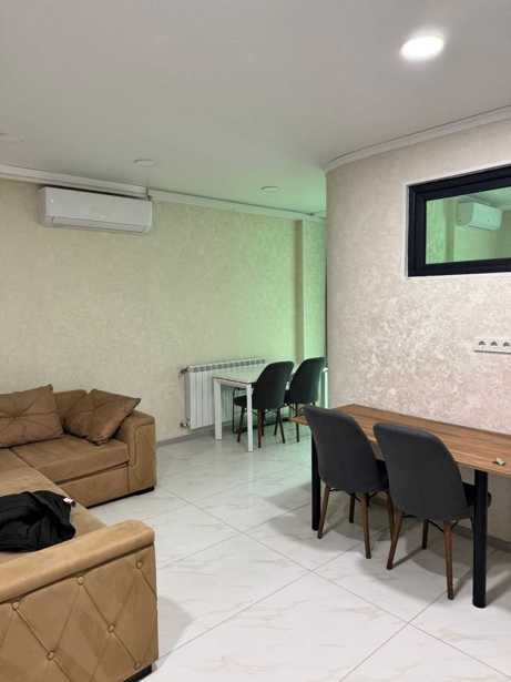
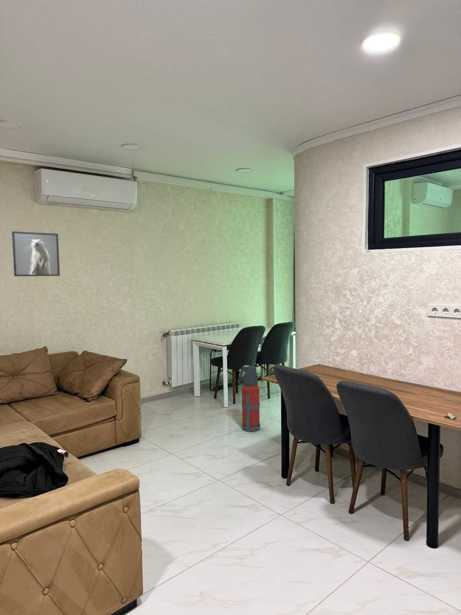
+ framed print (36, 254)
+ fire extinguisher (249, 397)
